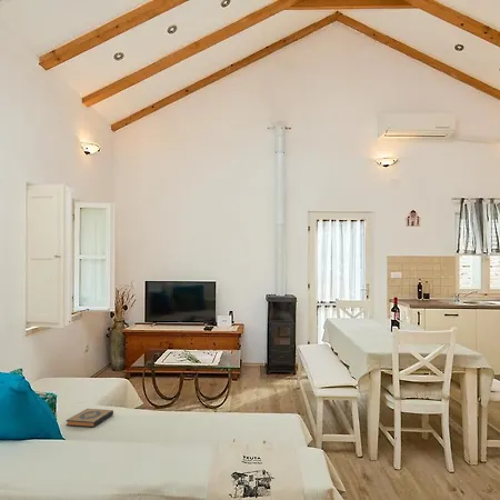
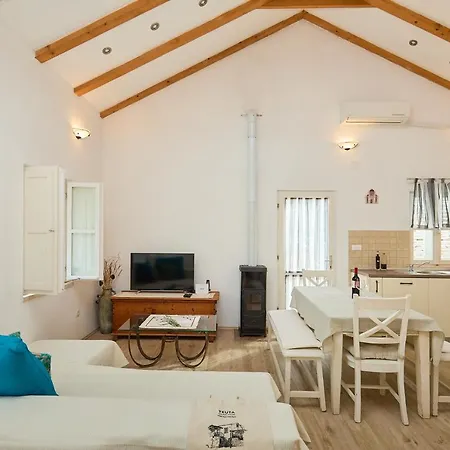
- hardback book (90, 417)
